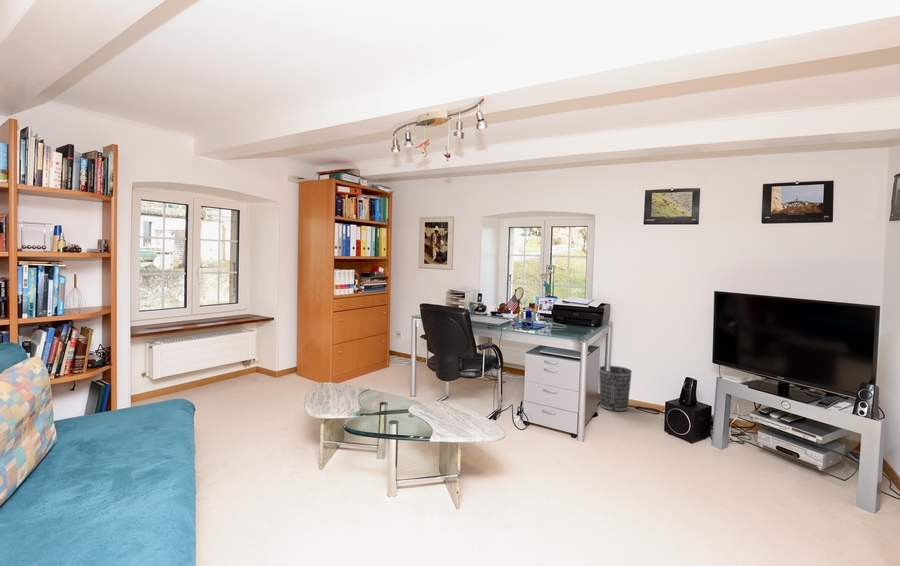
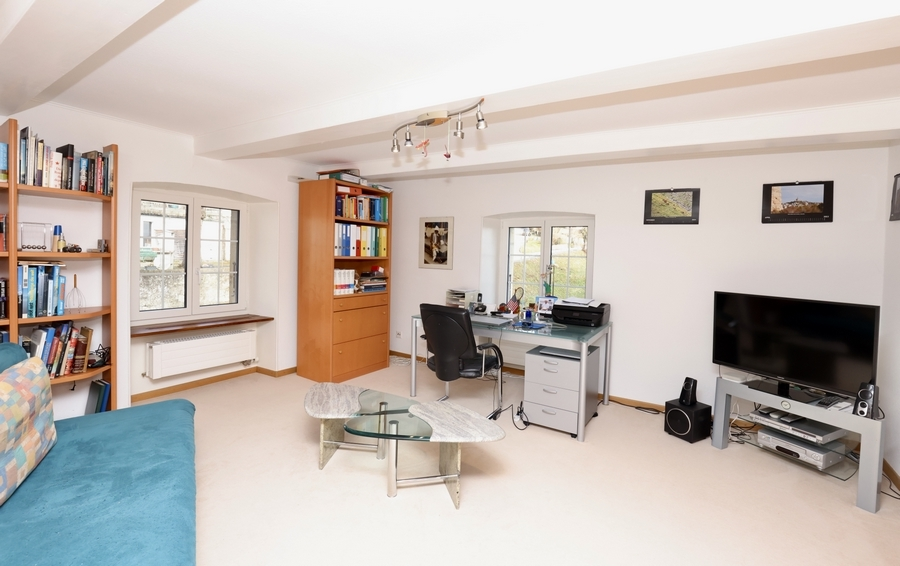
- wastebasket (614, 388)
